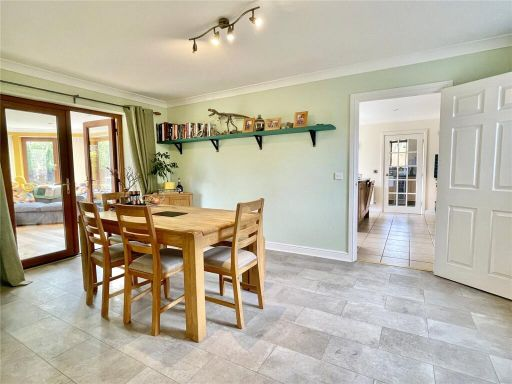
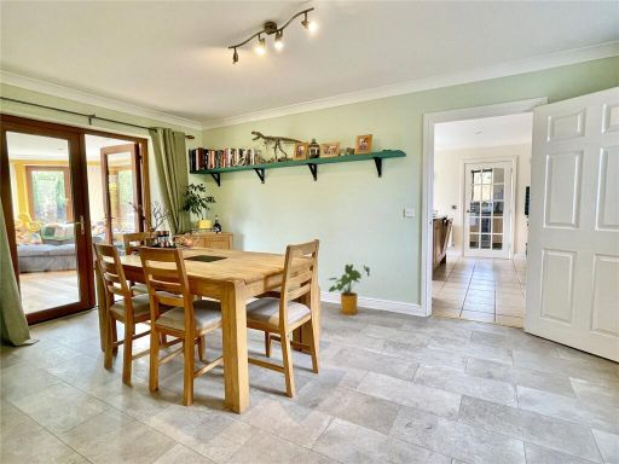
+ house plant (348, 289)
